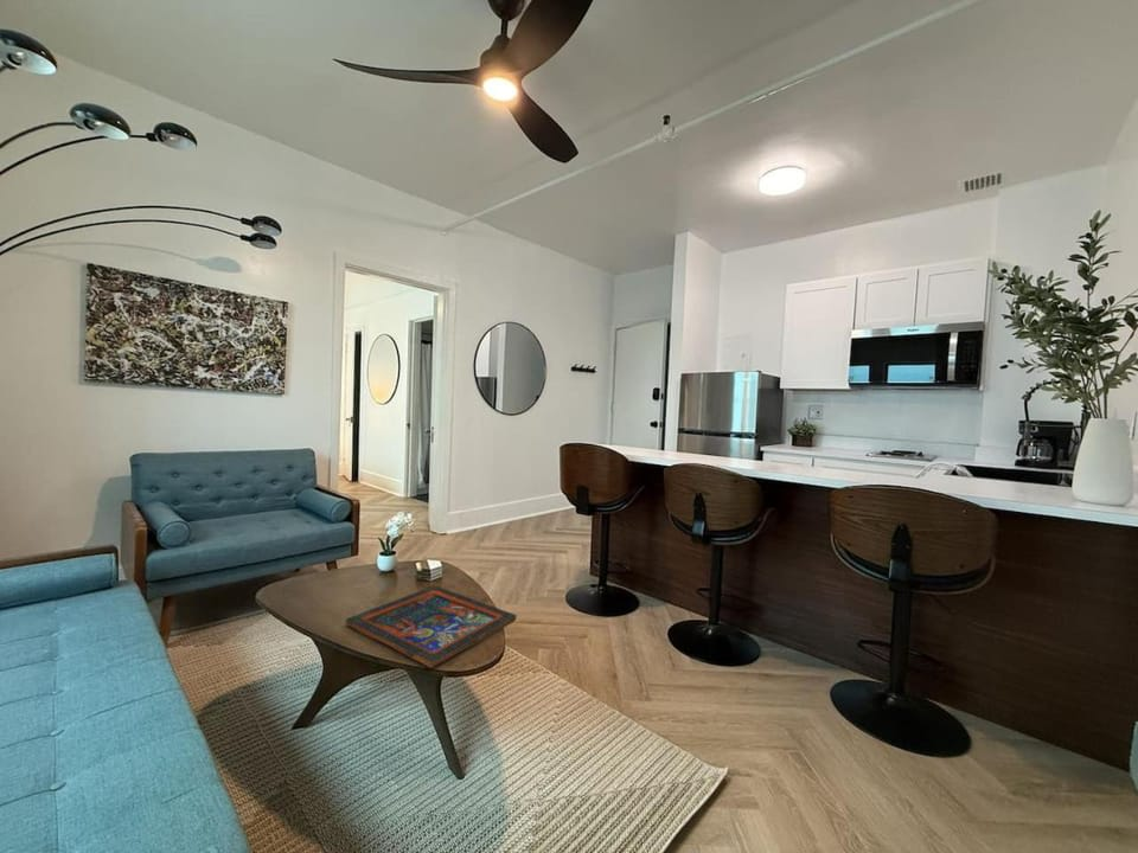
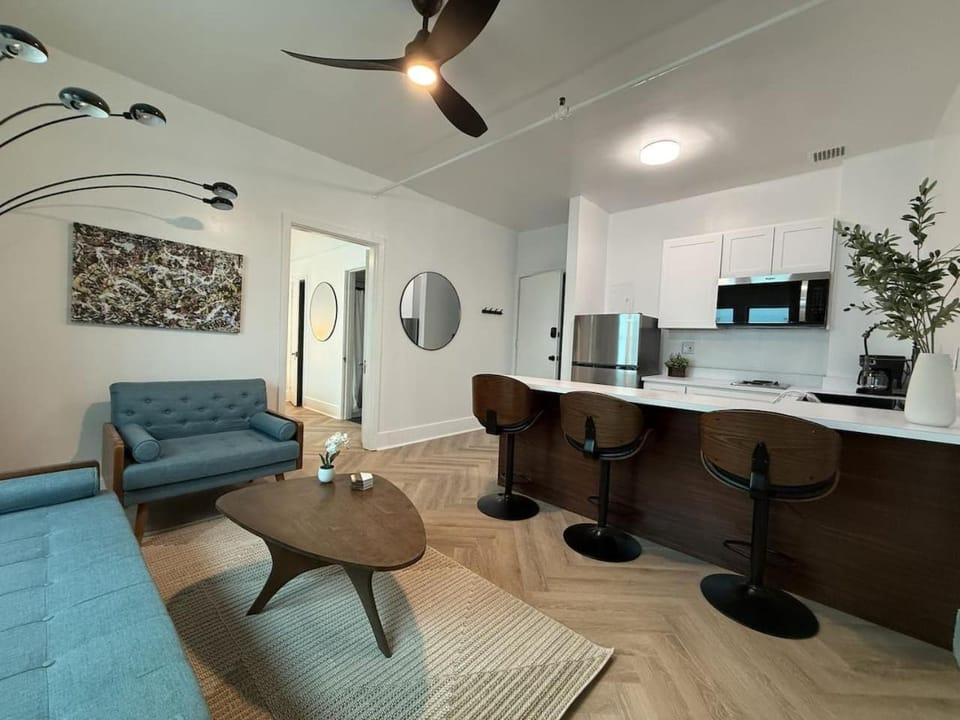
- religious icon (433, 620)
